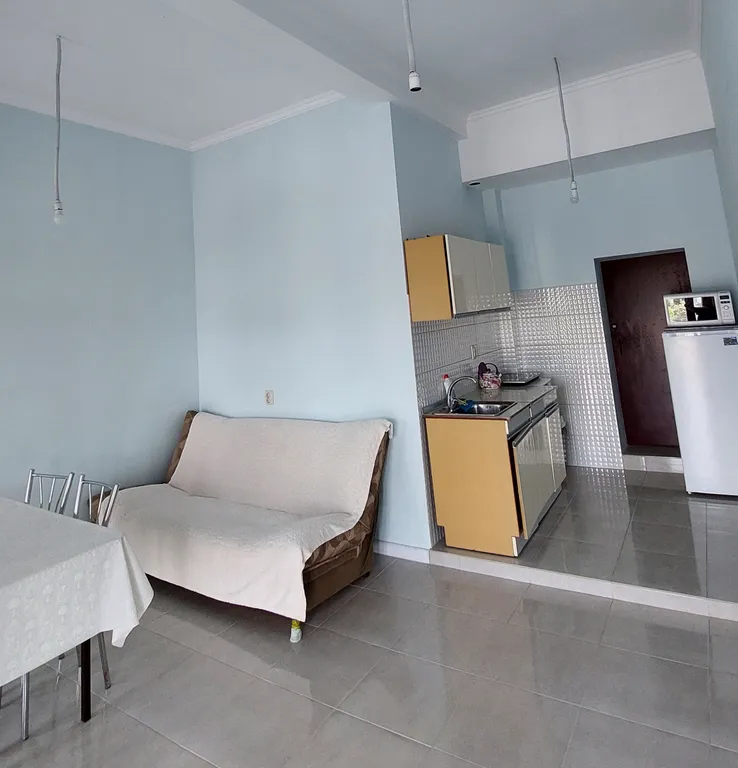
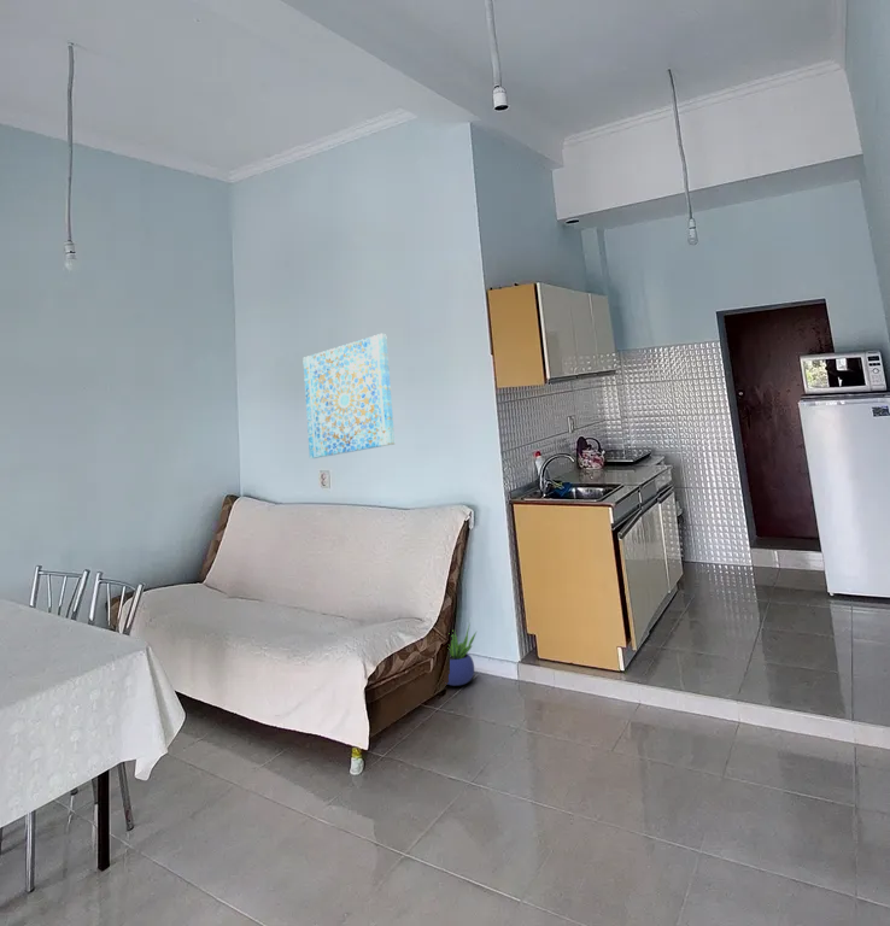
+ wall art (346, 398)
+ potted plant (458, 652)
